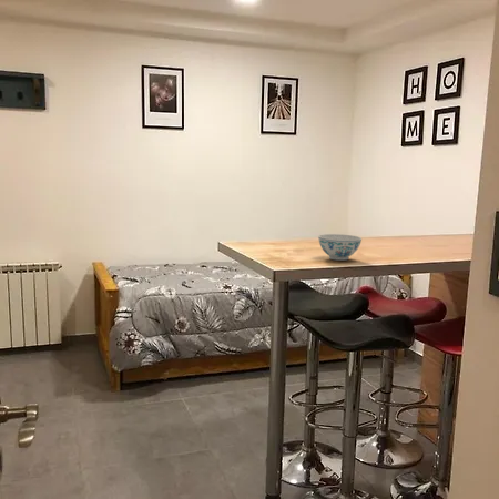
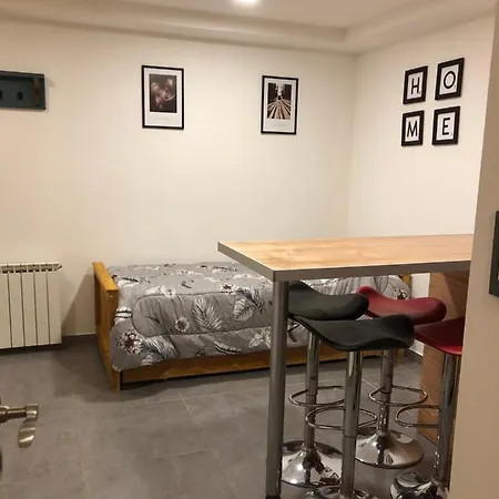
- chinaware (339, 247)
